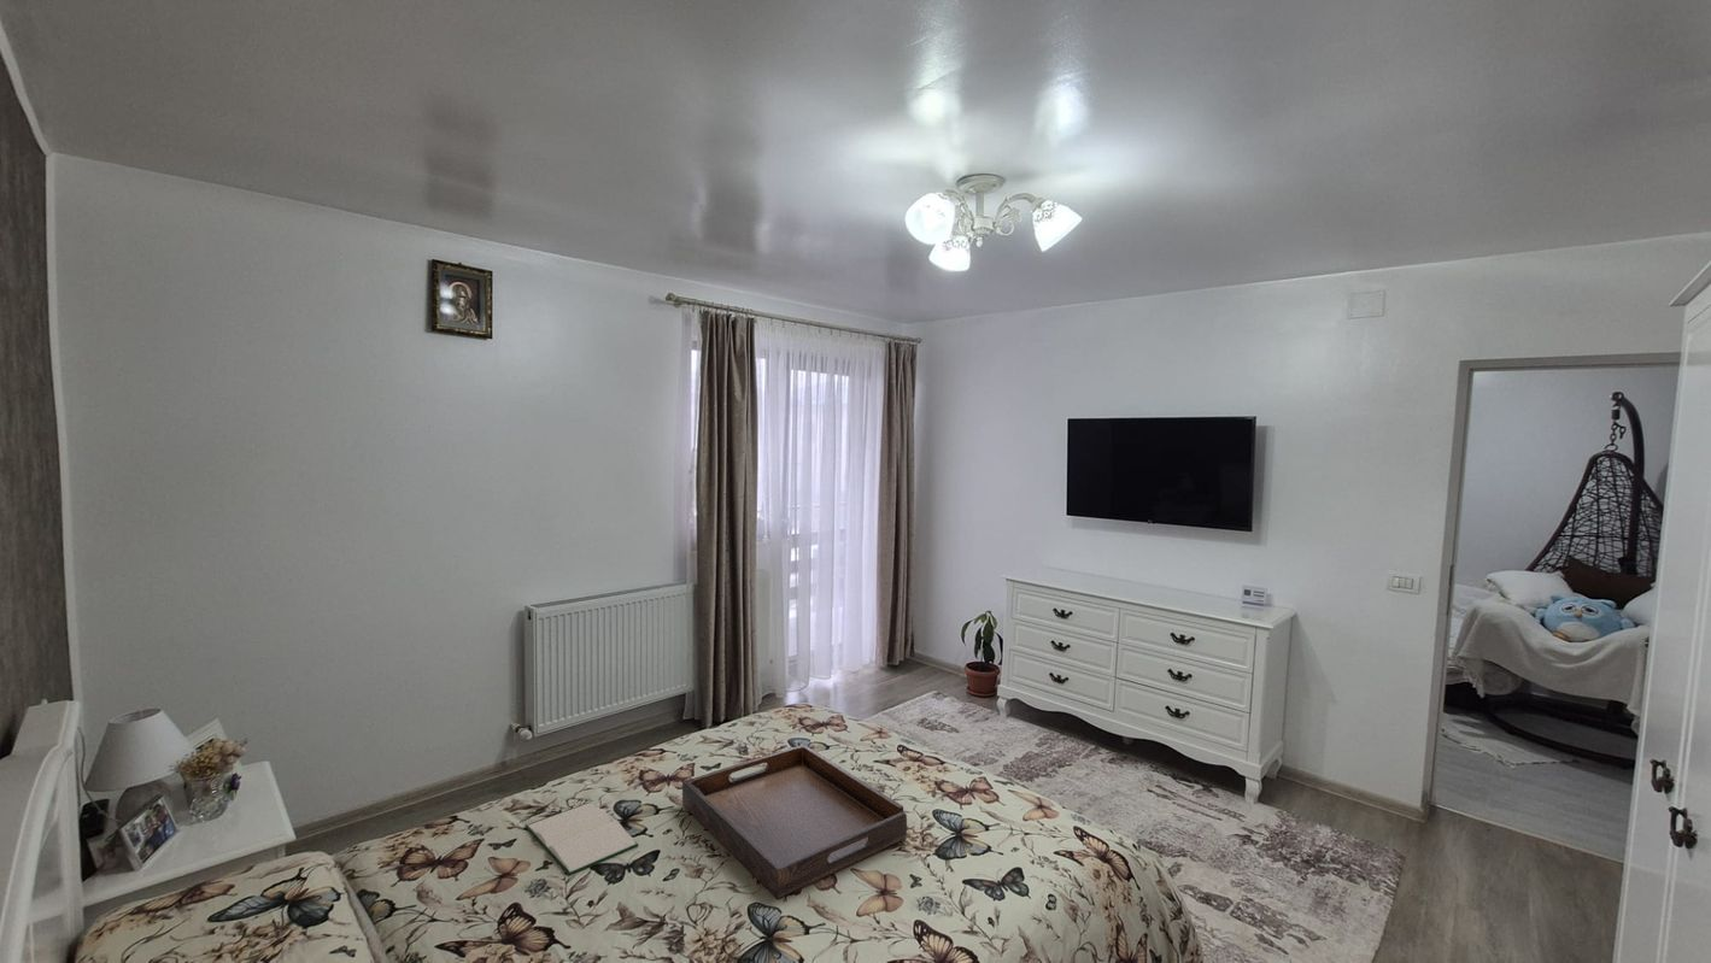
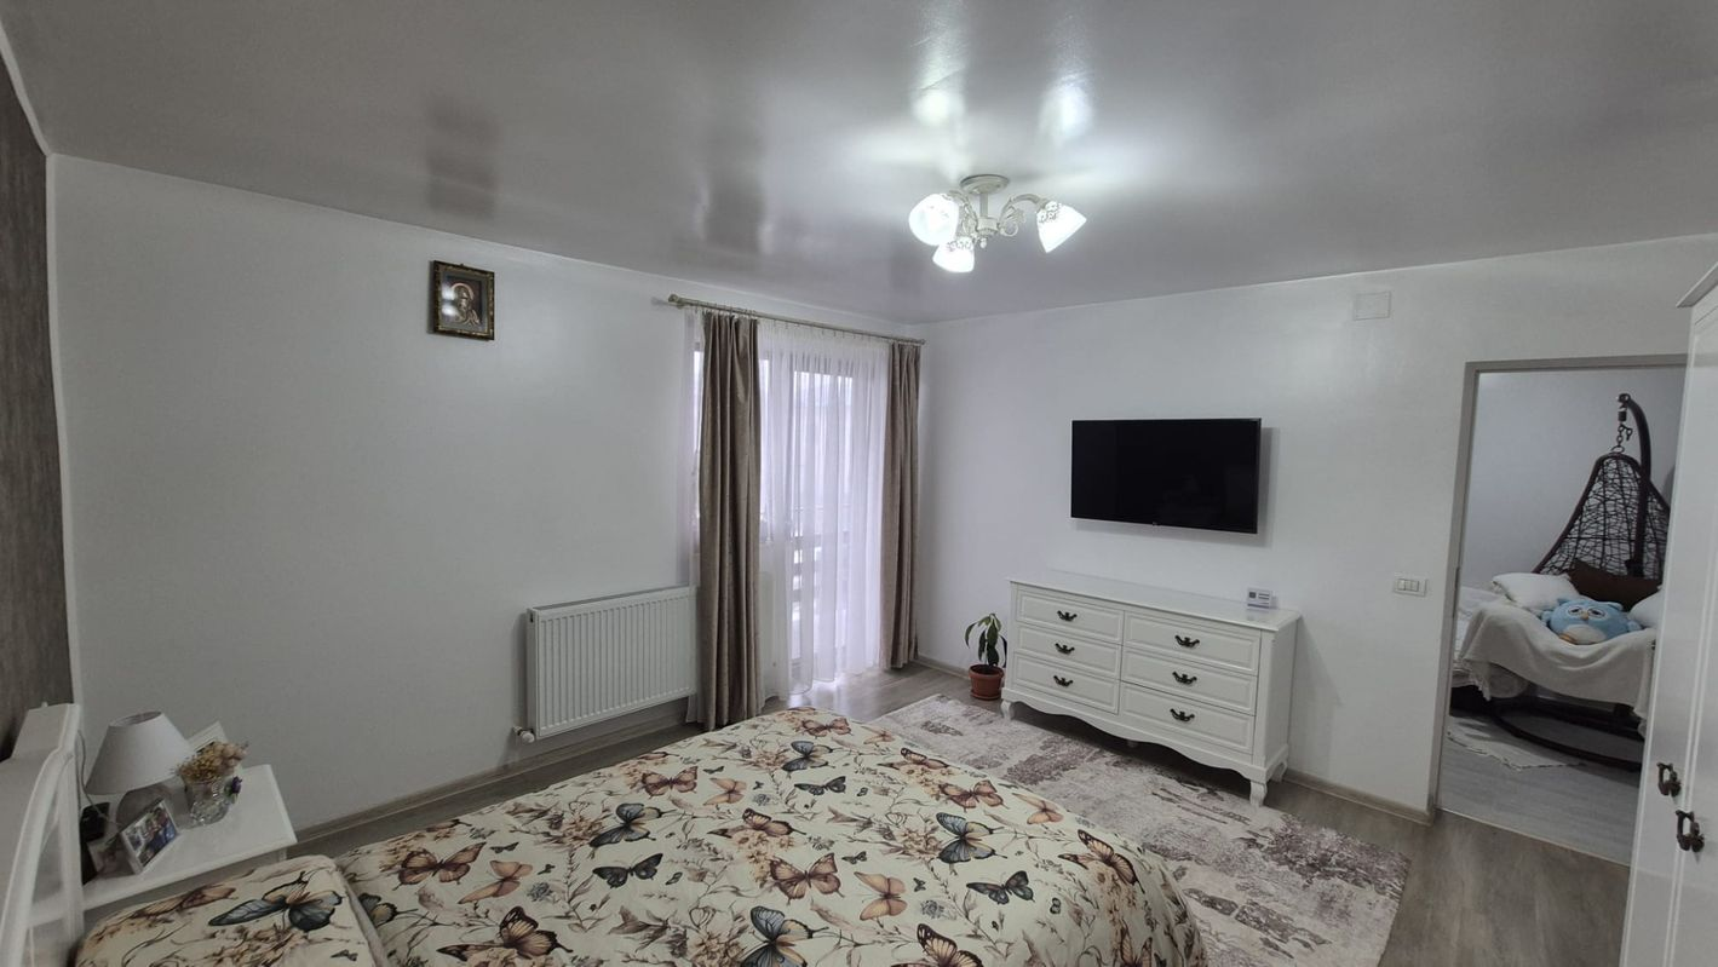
- serving tray (792, 808)
- hardback book (580, 832)
